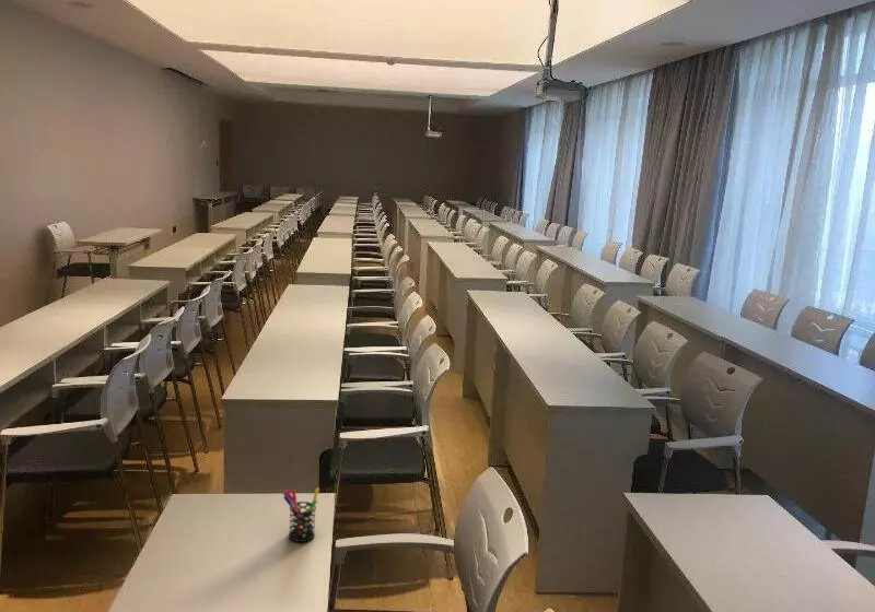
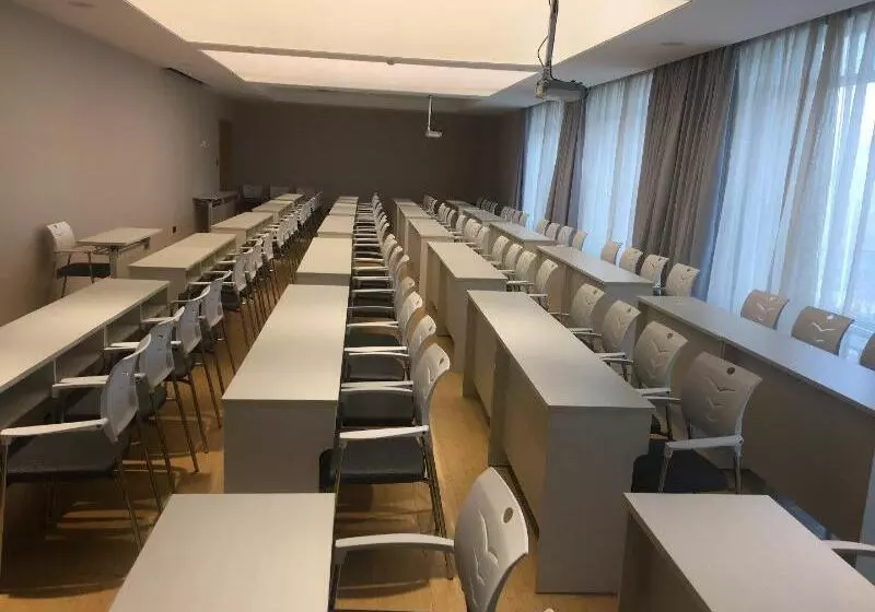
- pen holder (303, 513)
